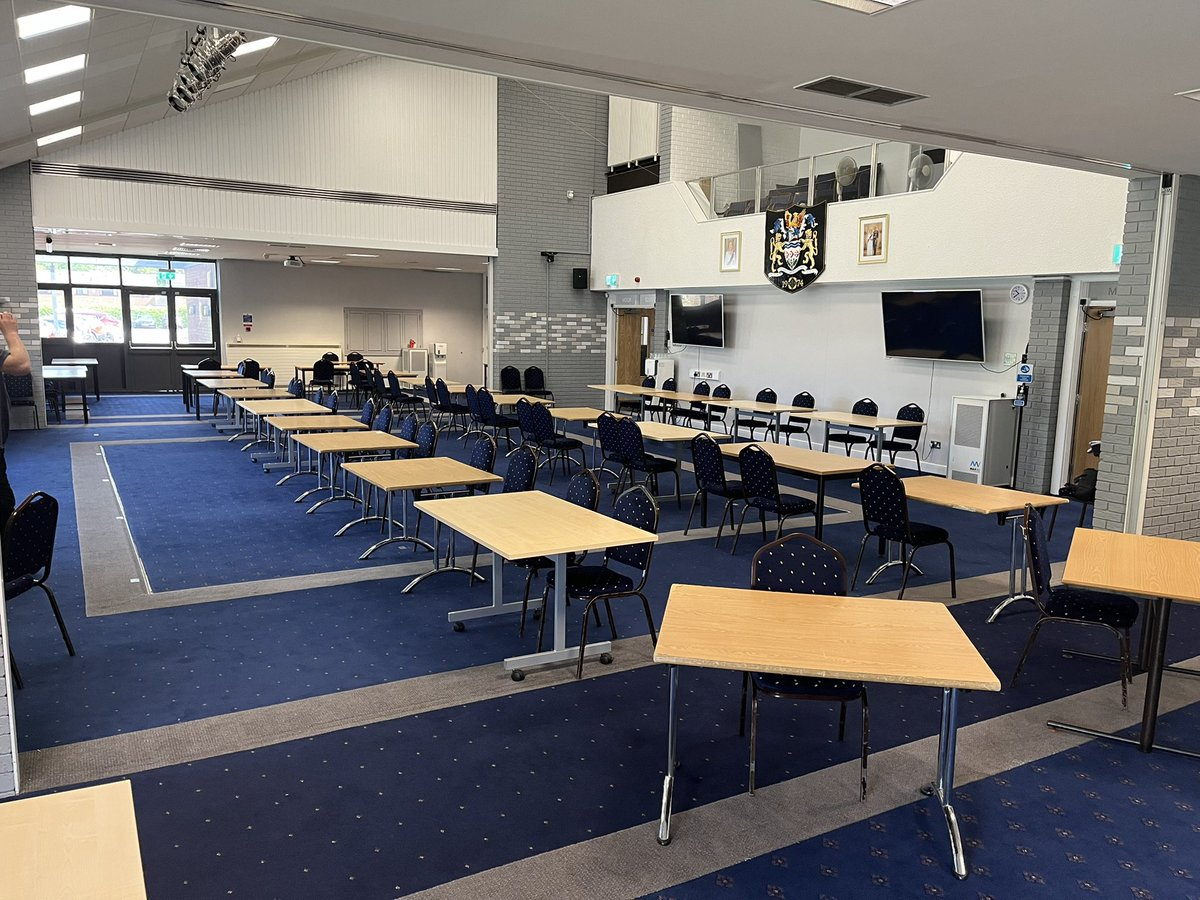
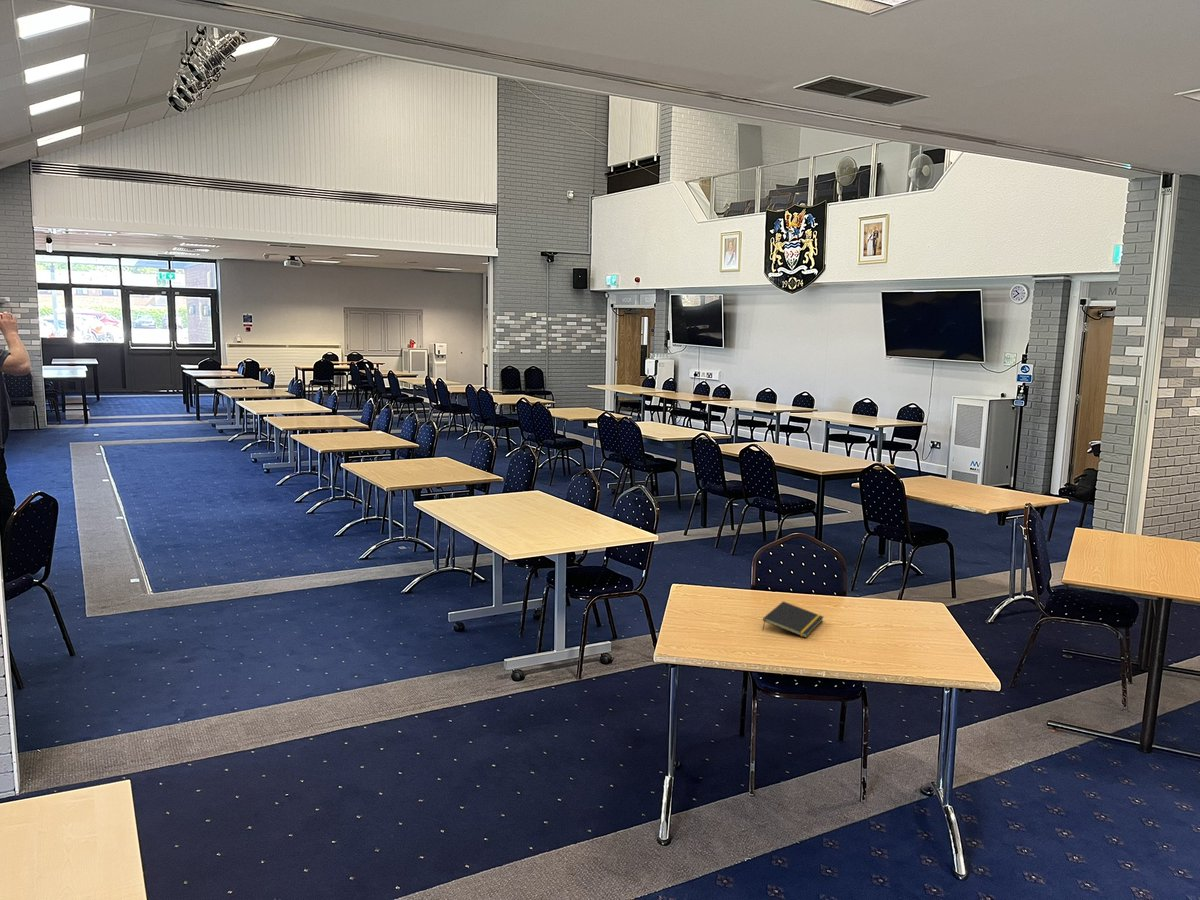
+ notepad (793, 618)
